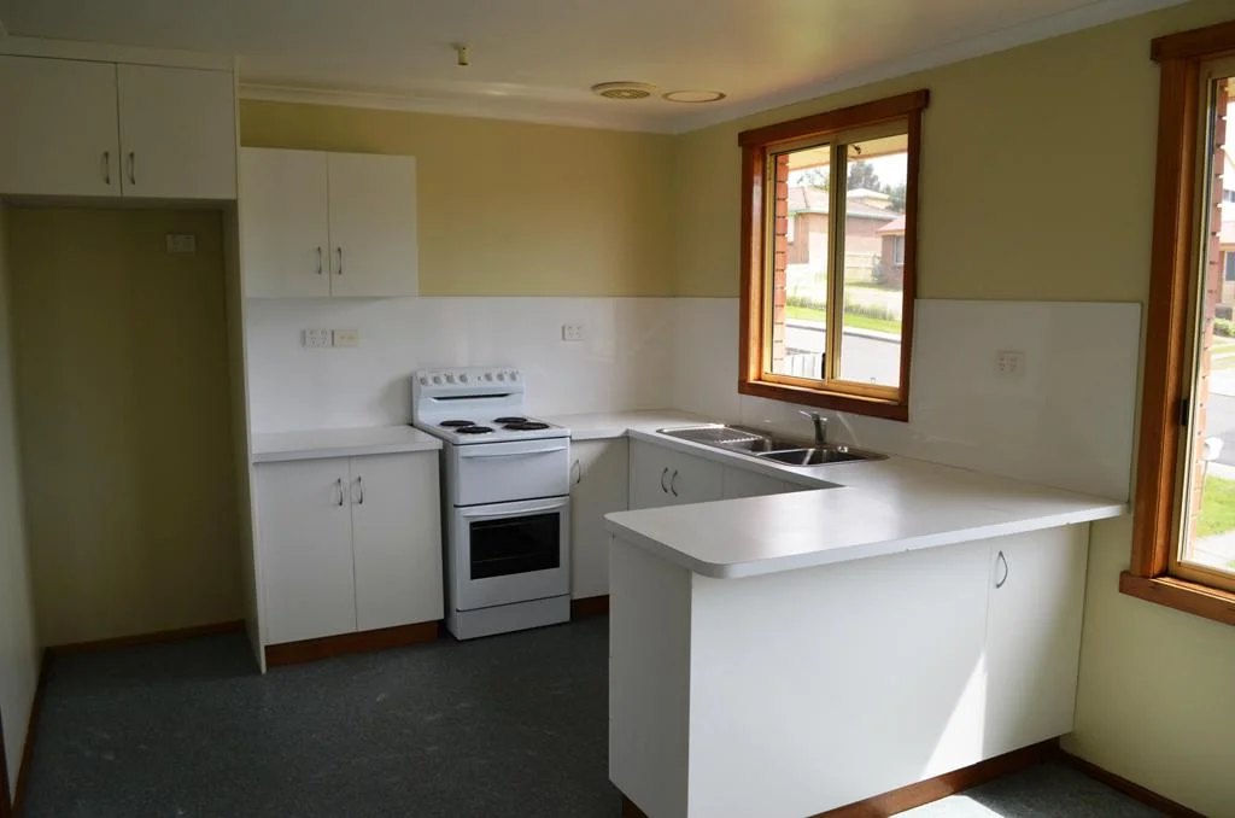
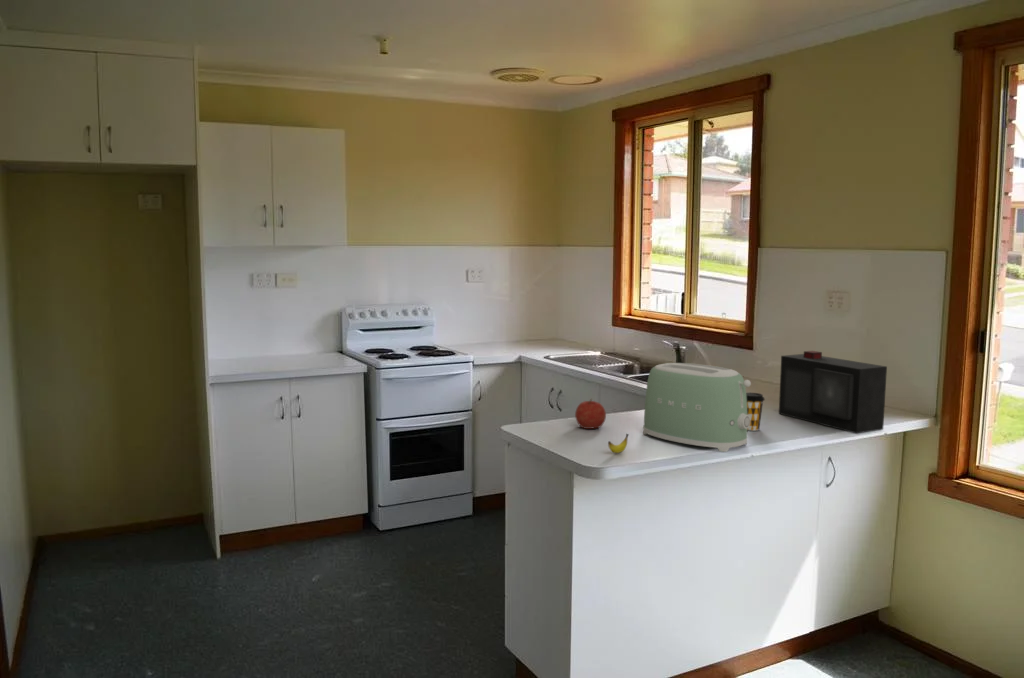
+ fruit (590, 412)
+ toaster (694, 402)
+ coffee cup (752, 411)
+ banana (619, 444)
+ speaker (828, 388)
